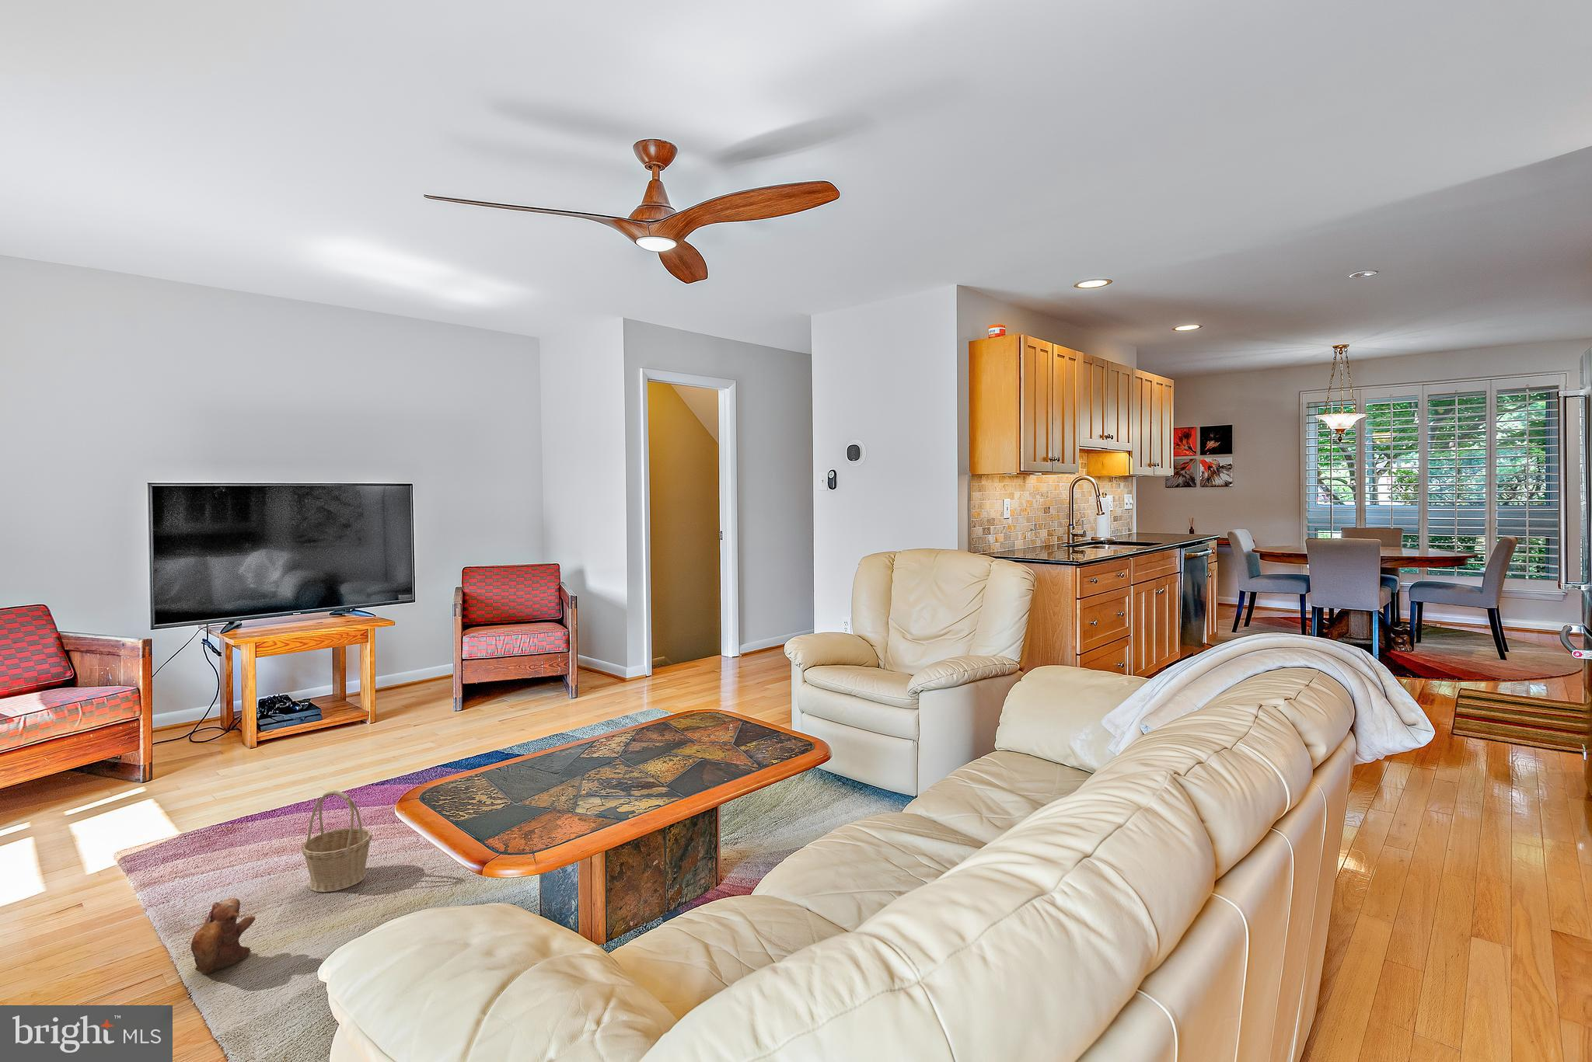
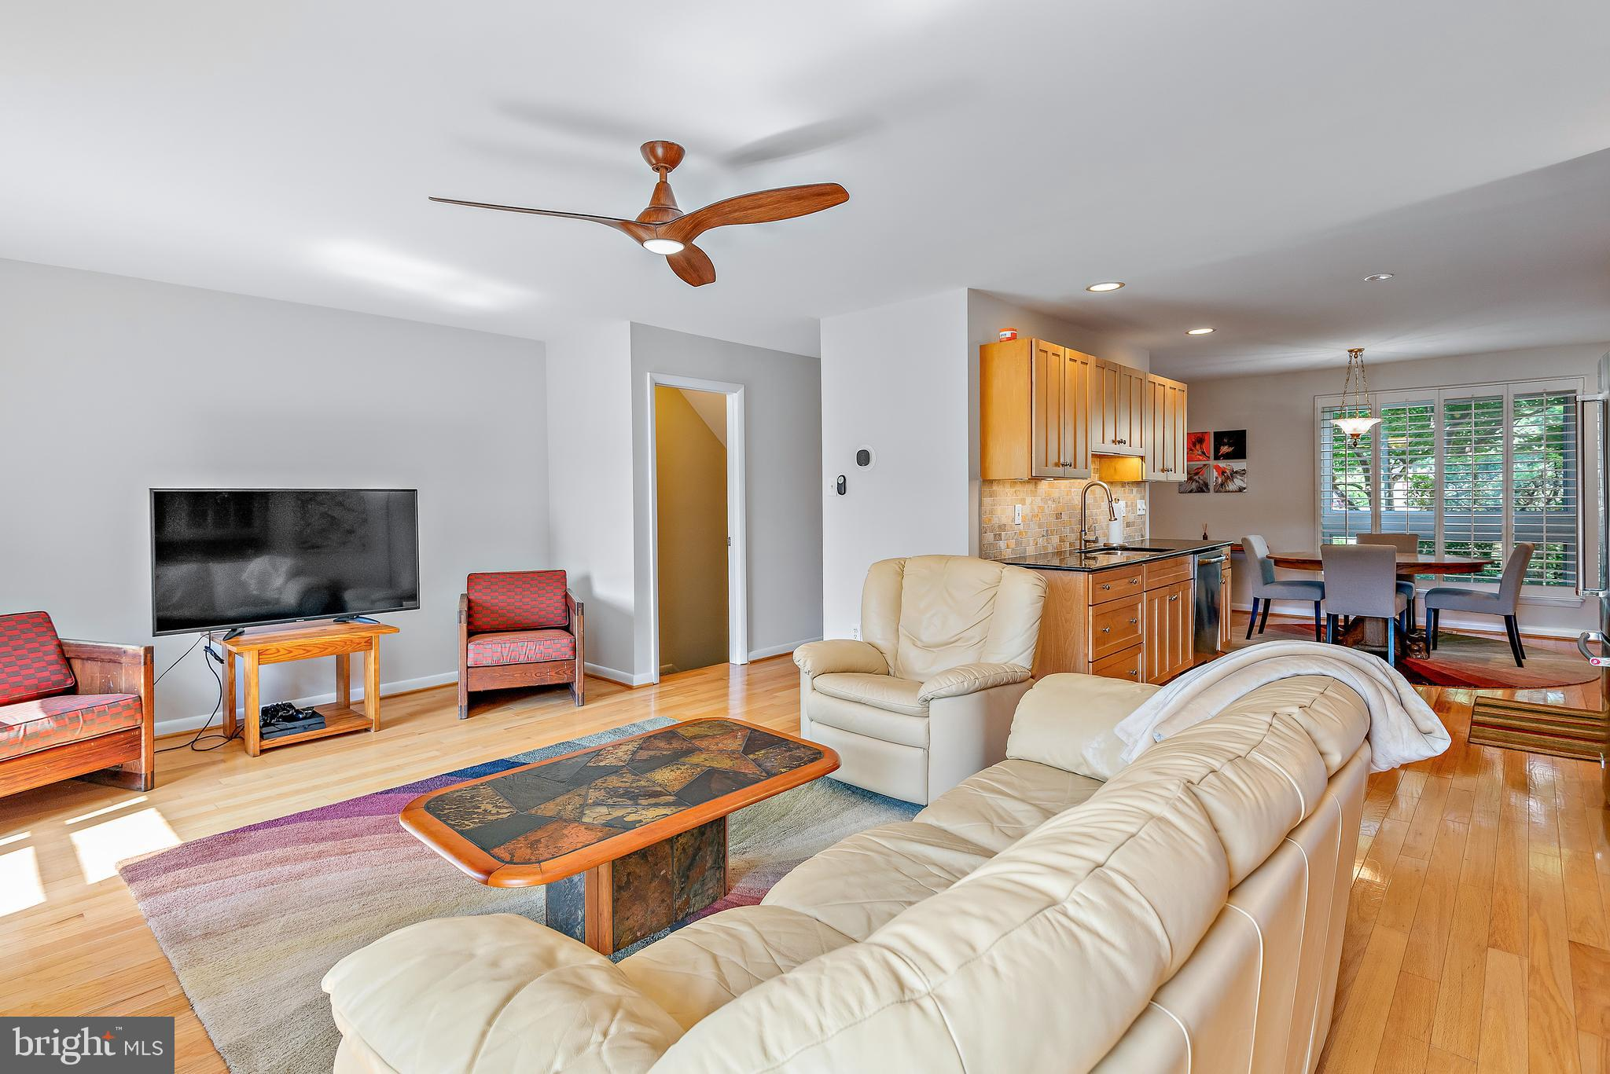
- plush toy (223, 930)
- basket (337, 836)
